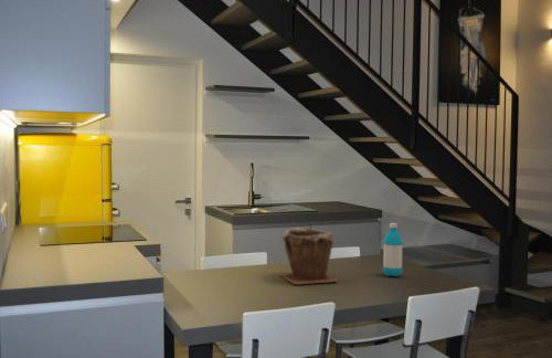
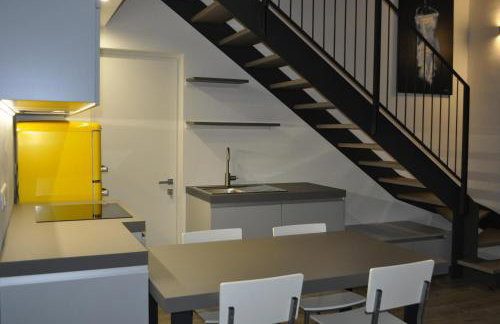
- water bottle (392, 249)
- plant pot (307, 254)
